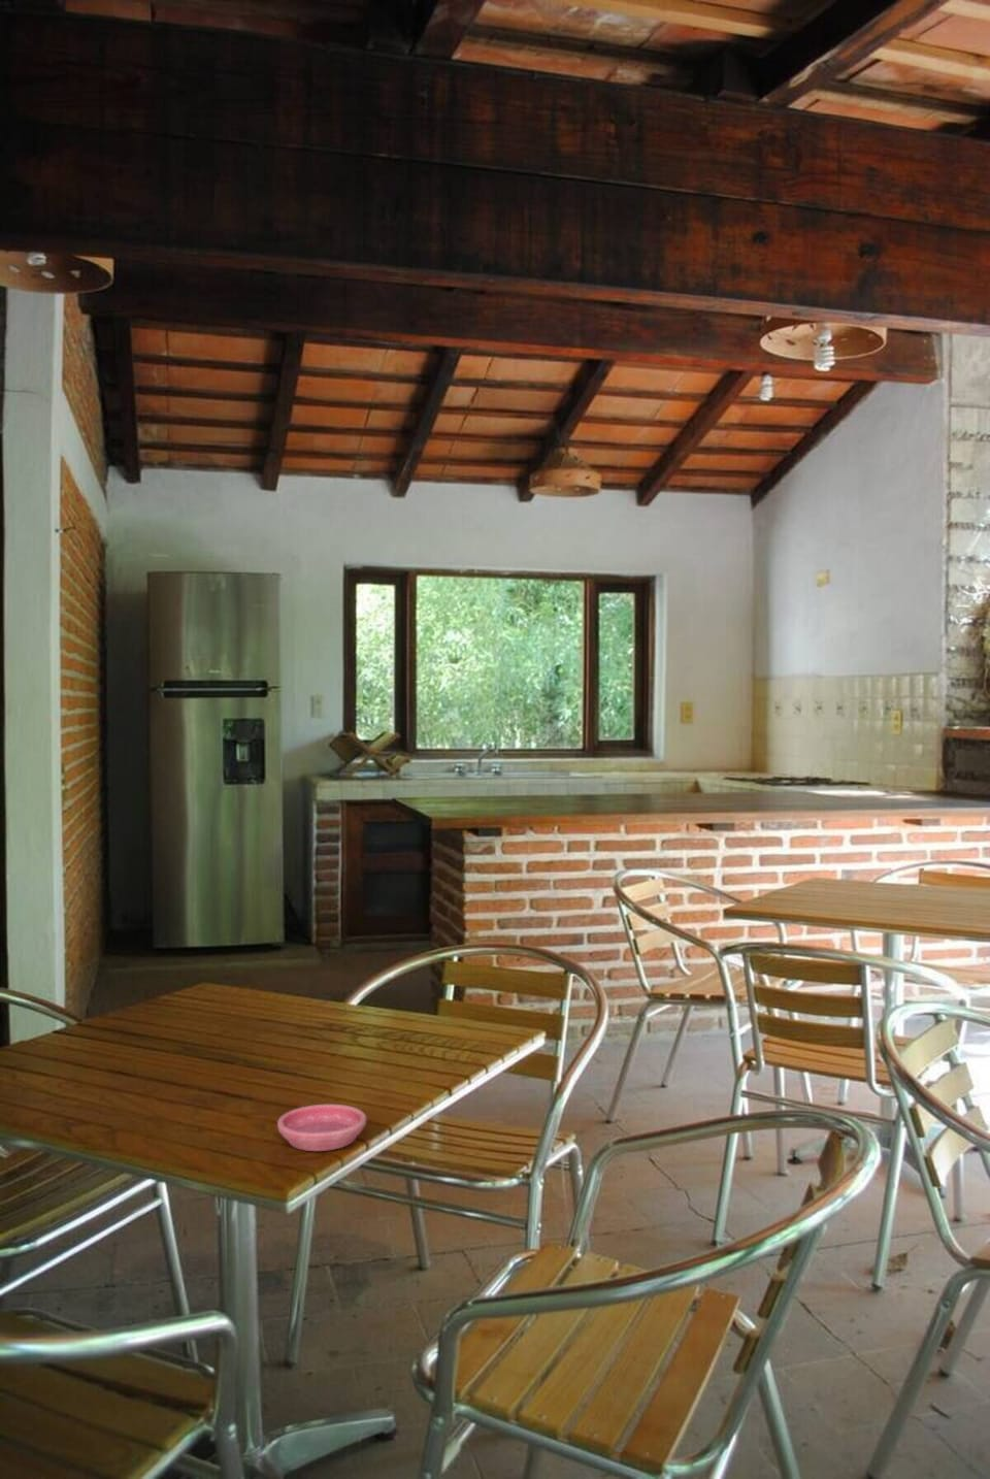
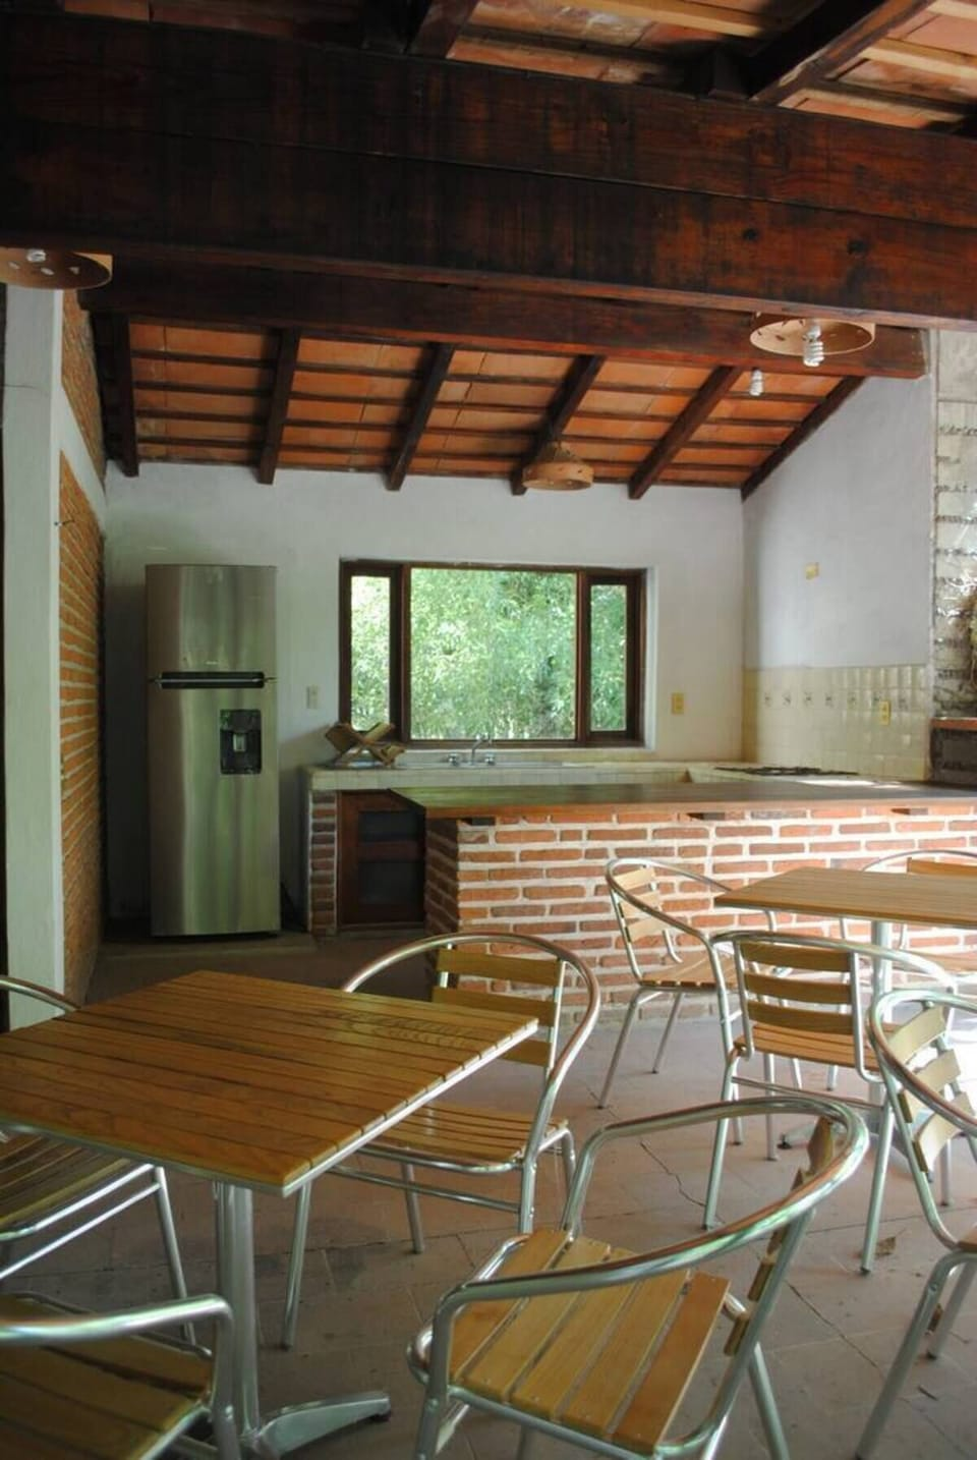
- saucer (322, 1129)
